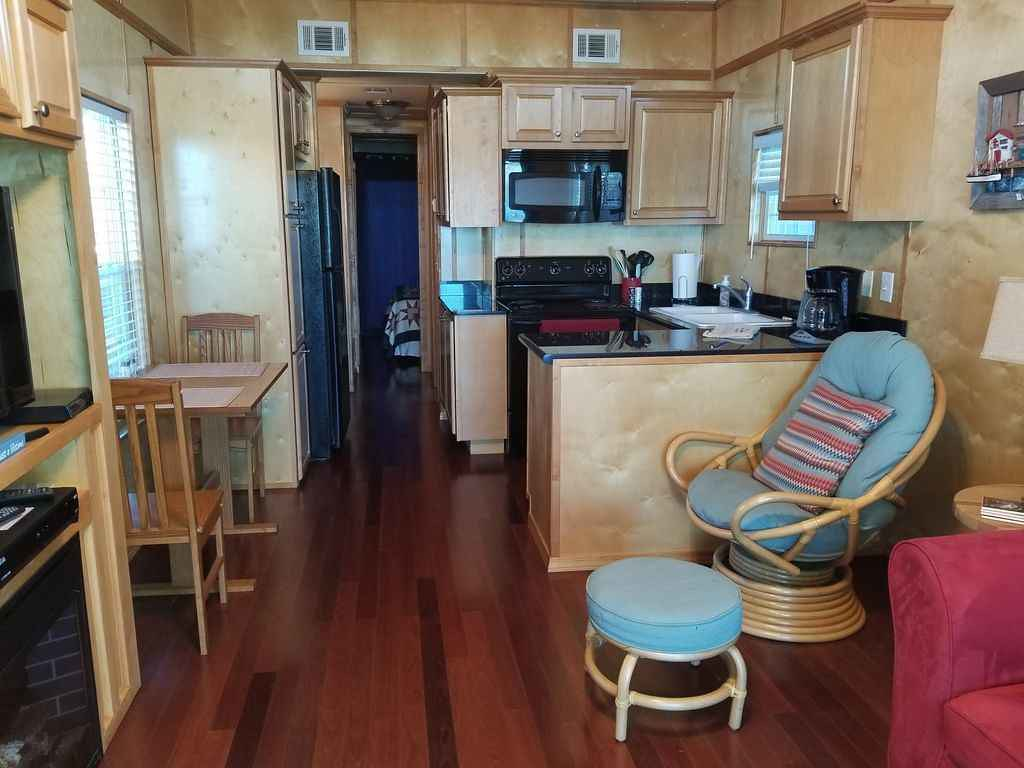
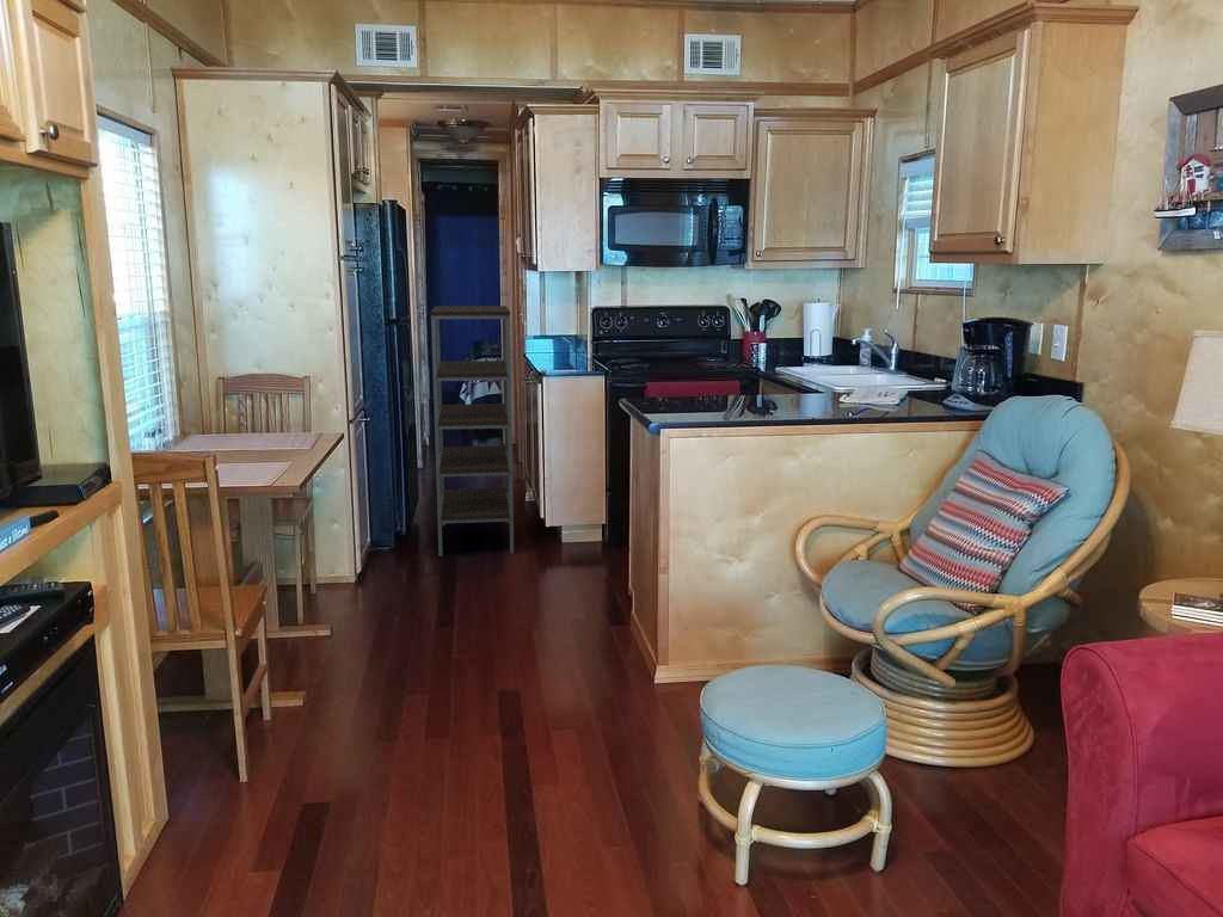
+ shelving unit (473, 425)
